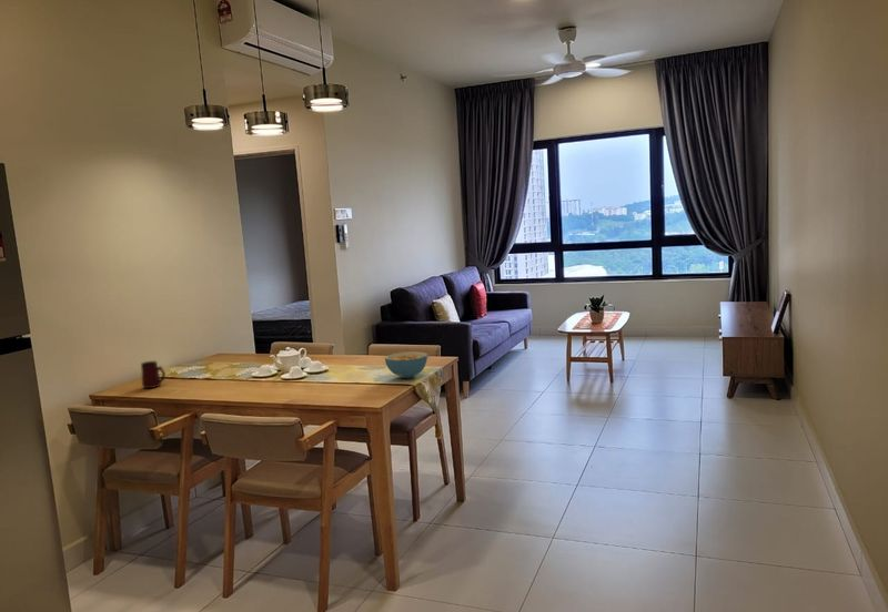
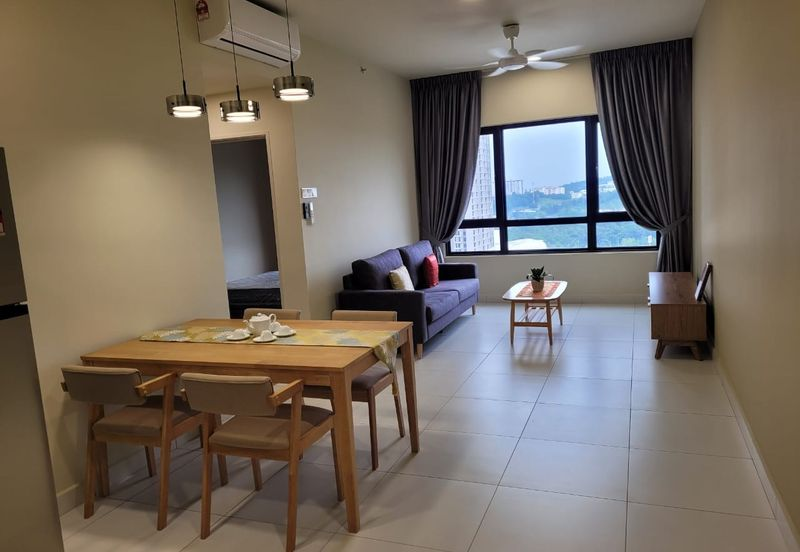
- mug (153, 374)
- cereal bowl (406, 366)
